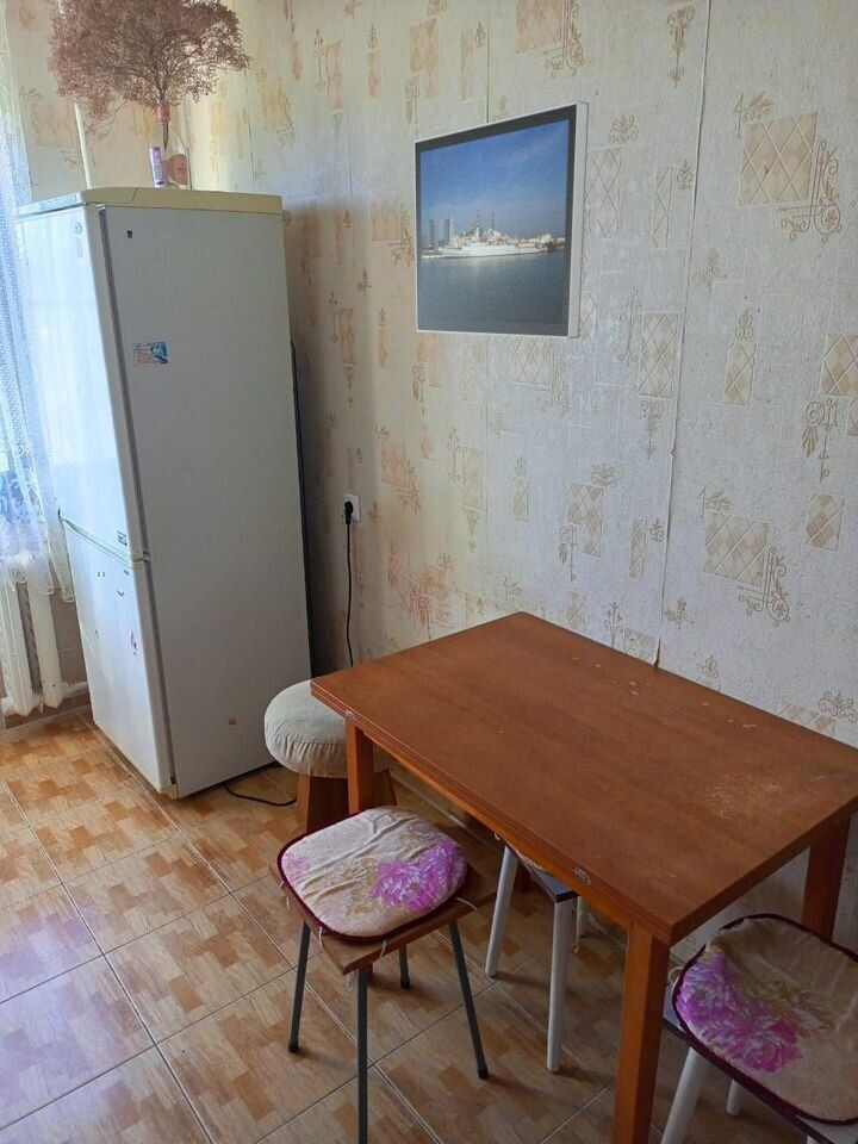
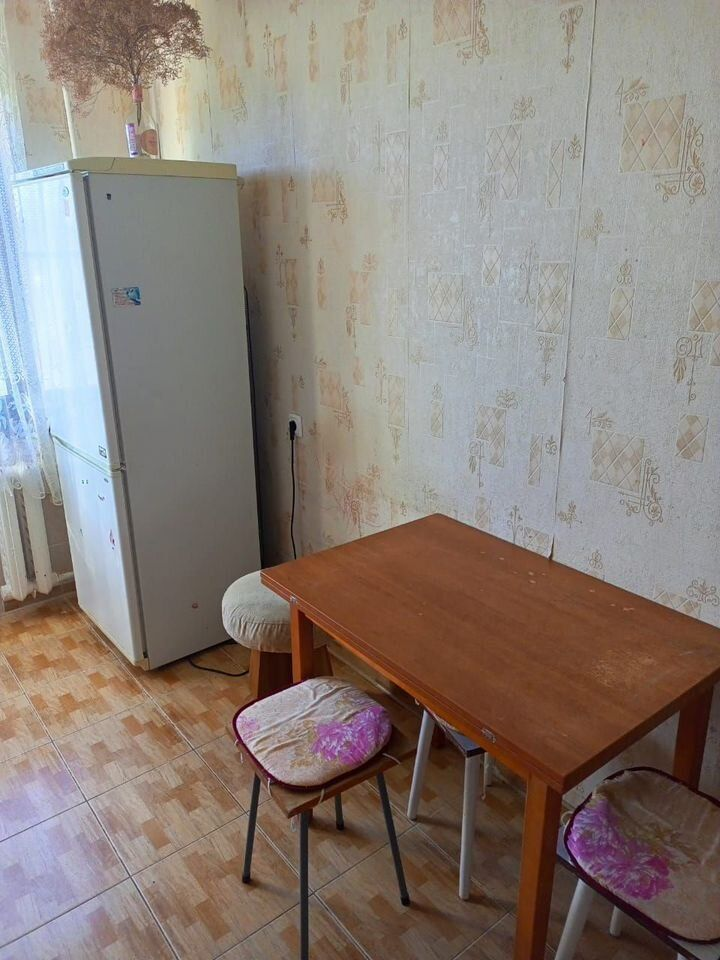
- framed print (490, 232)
